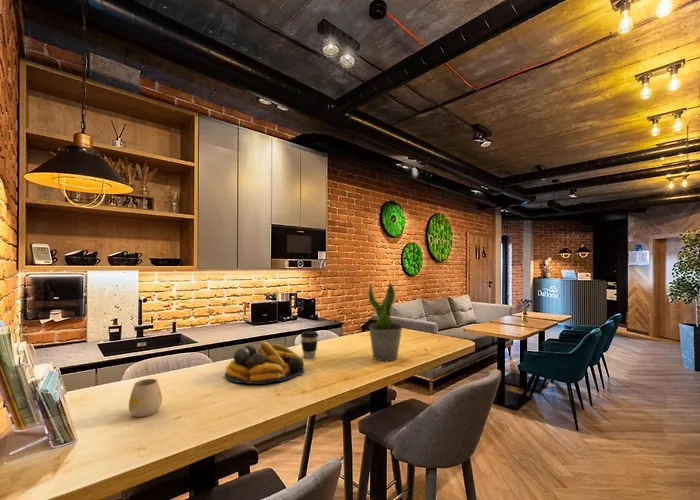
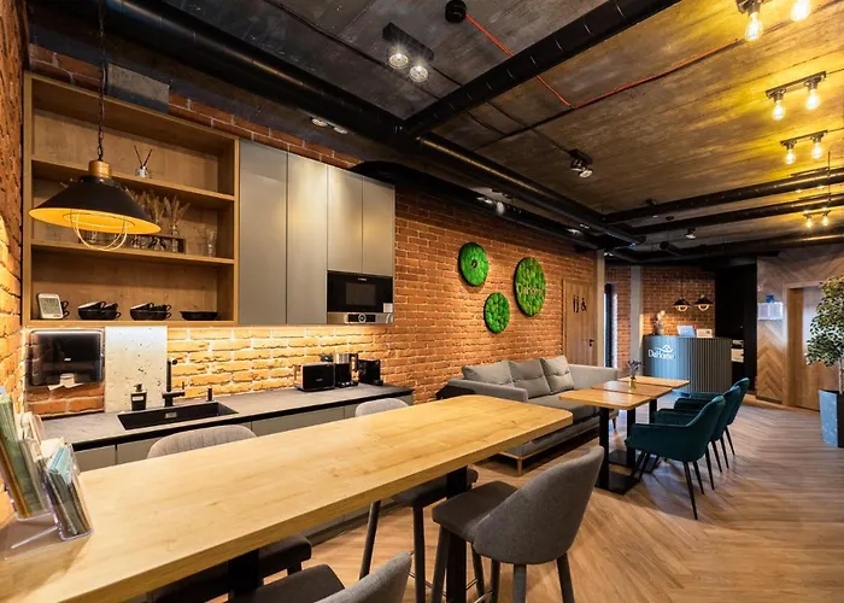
- fruit bowl (265, 357)
- mug (144, 395)
- potted plant (385, 319)
- coffee cup (309, 344)
